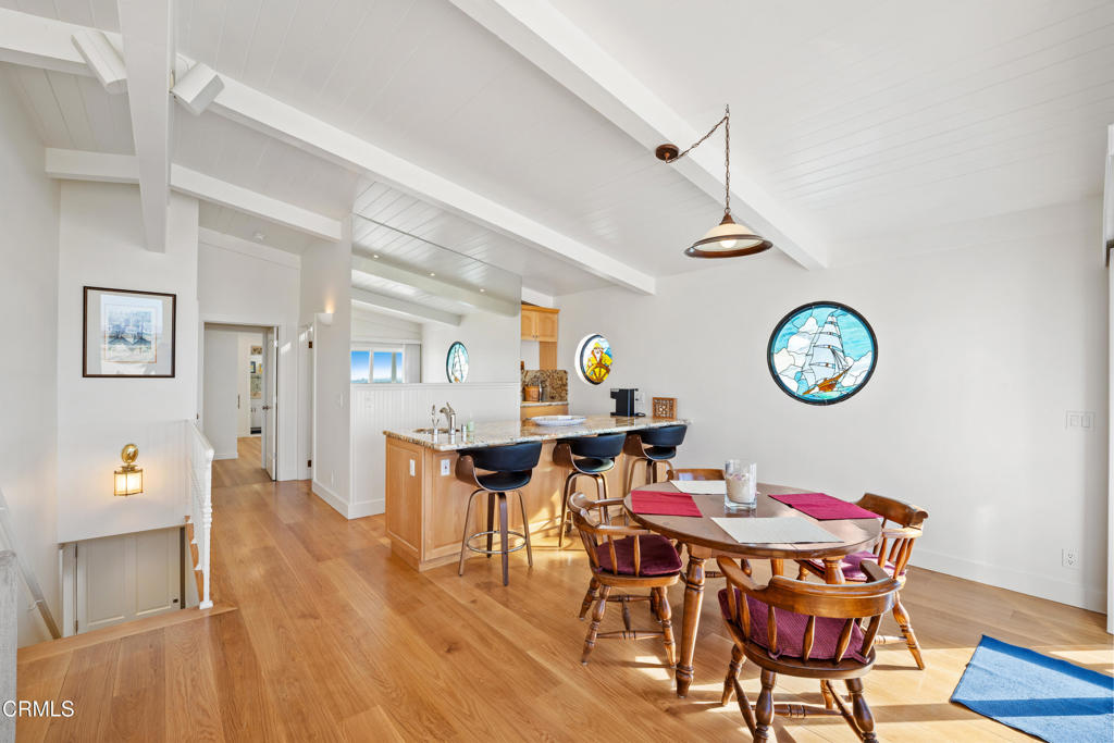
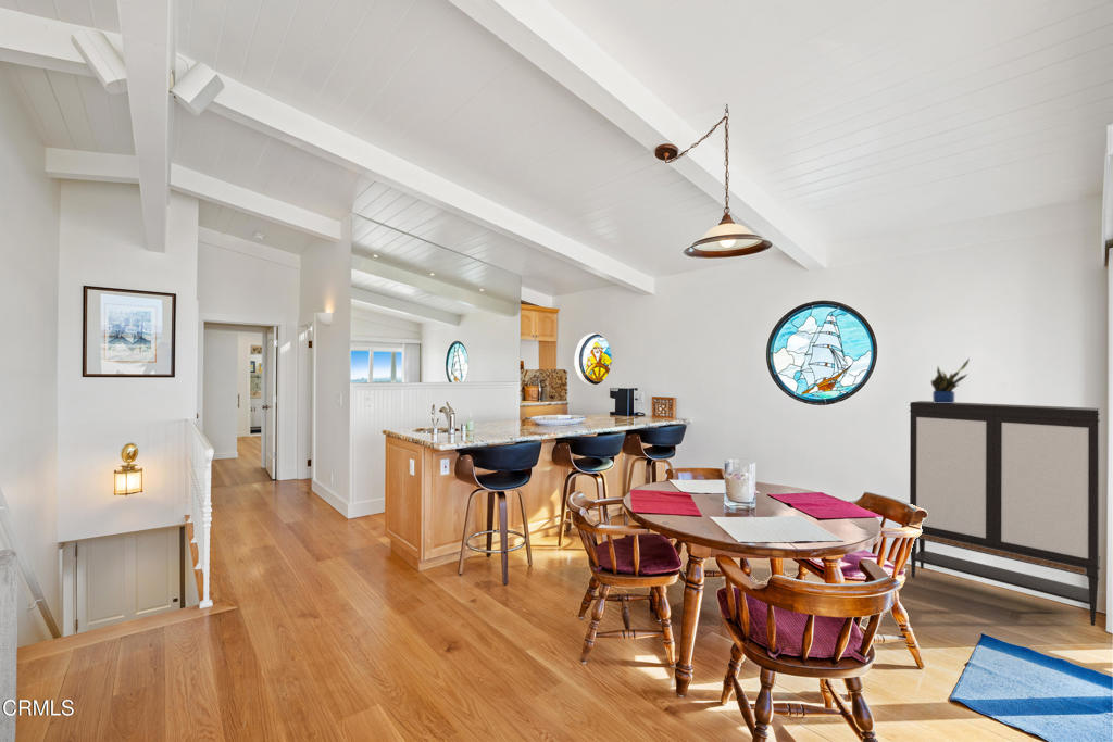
+ storage cabinet (997, 499)
+ potted plant (950, 380)
